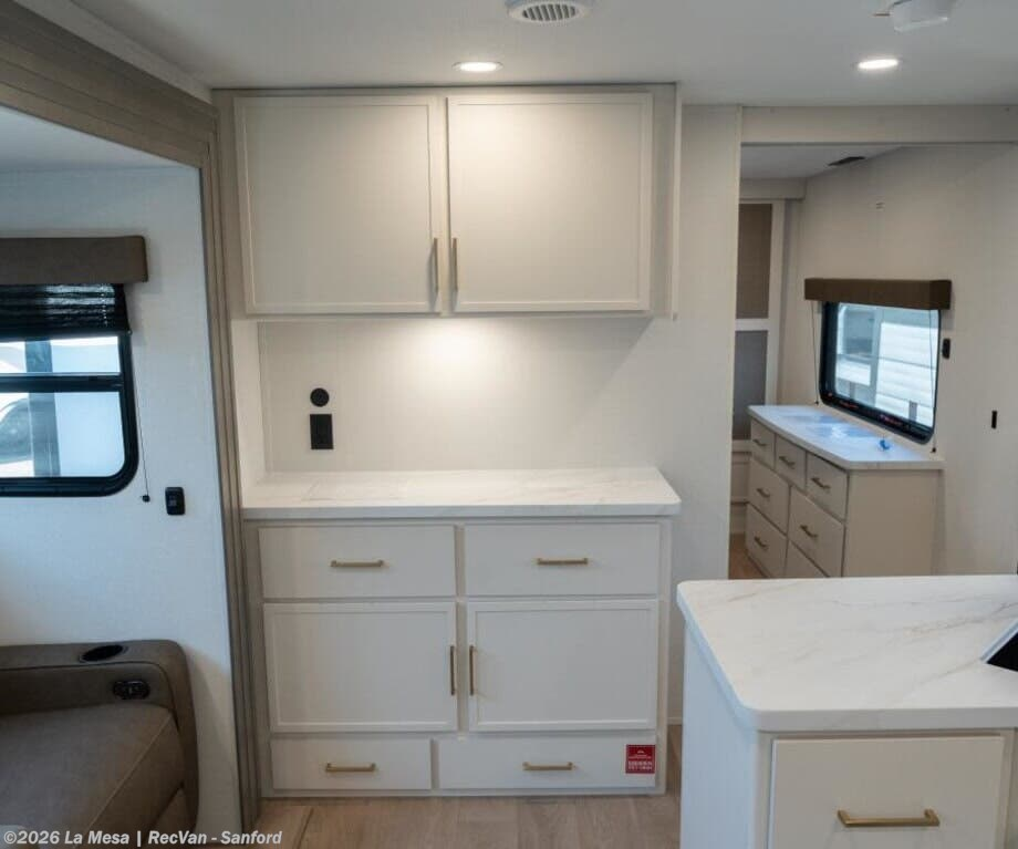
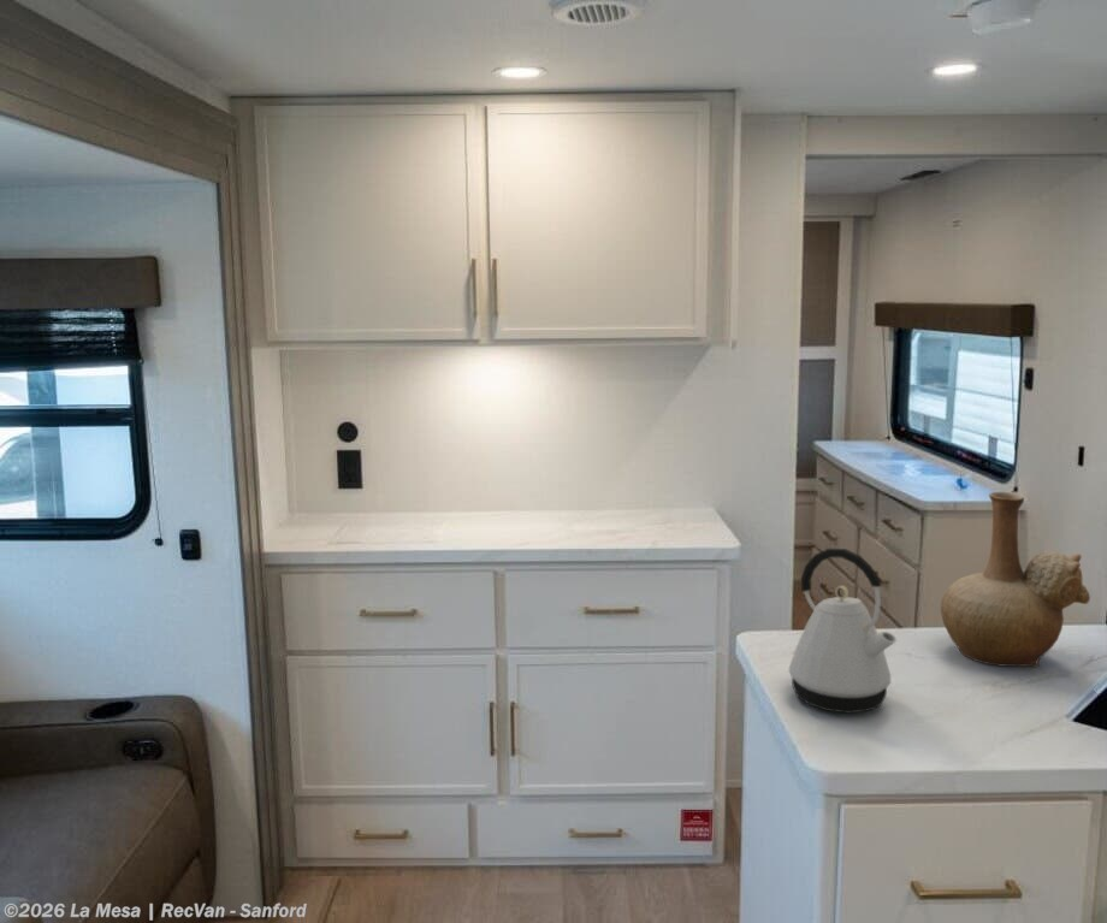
+ kettle (842, 625)
+ vase (1013, 576)
